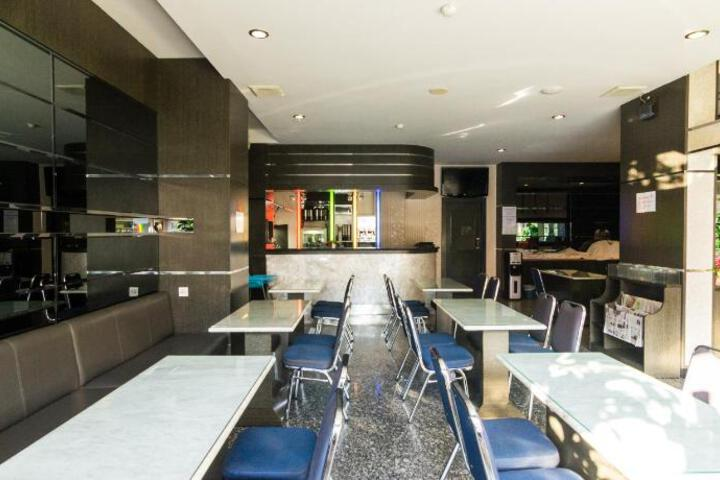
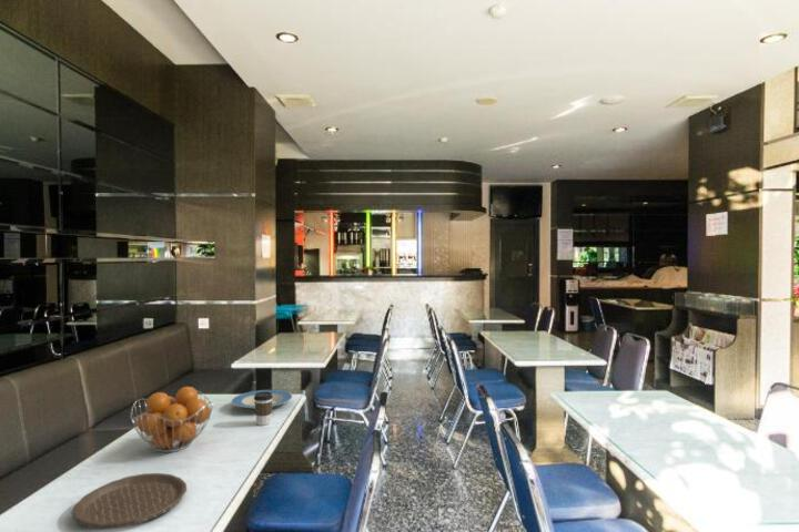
+ plate (254, 400)
+ plate (132, 500)
+ coffee cup (263, 408)
+ fruit basket (173, 418)
